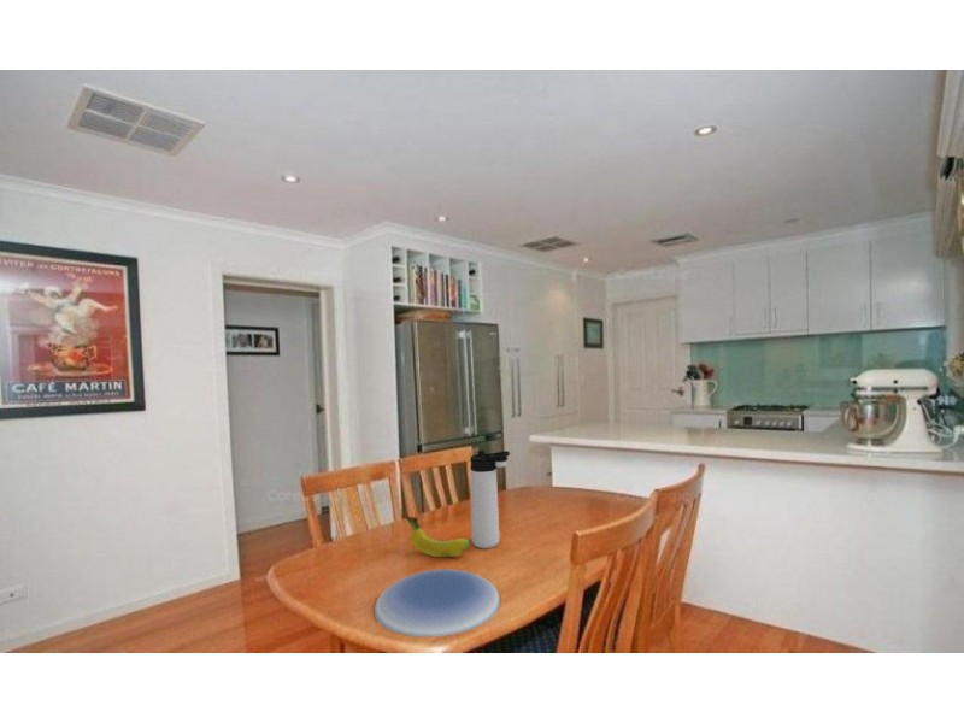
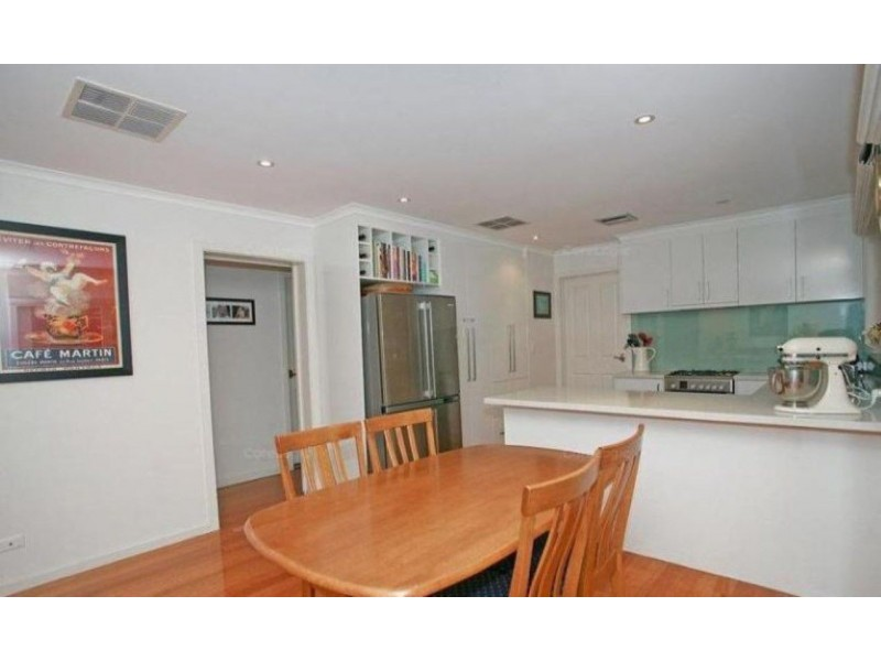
- plate (437, 594)
- thermos bottle (490, 498)
- fruit (437, 540)
